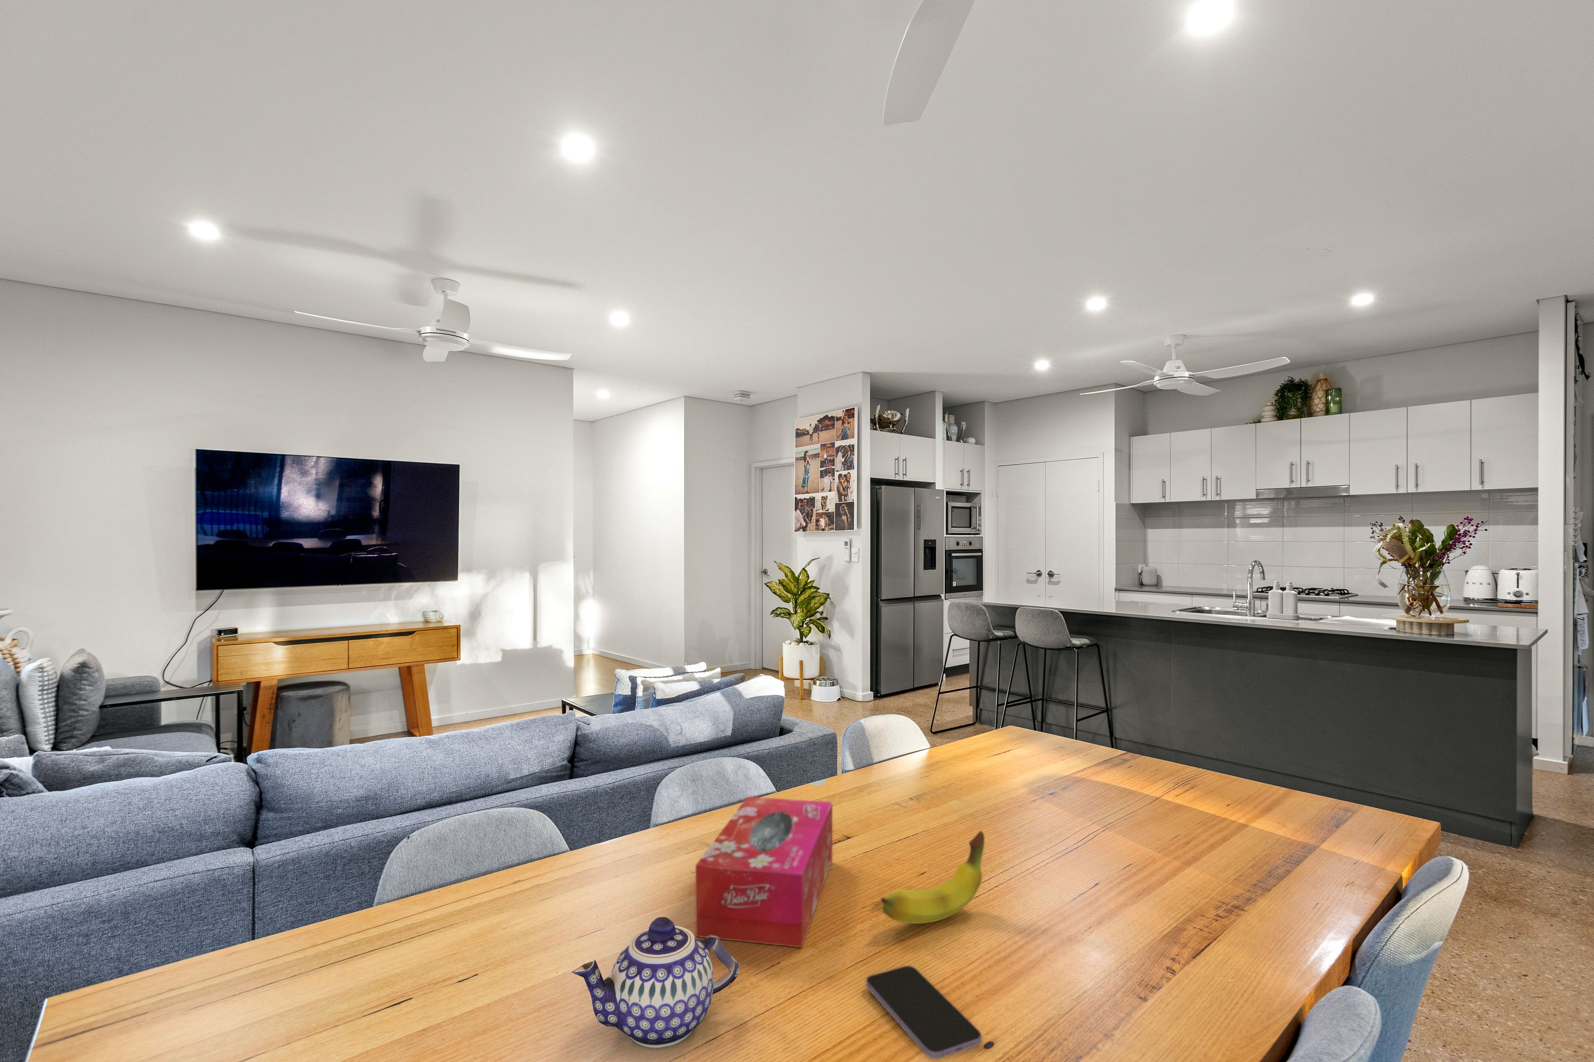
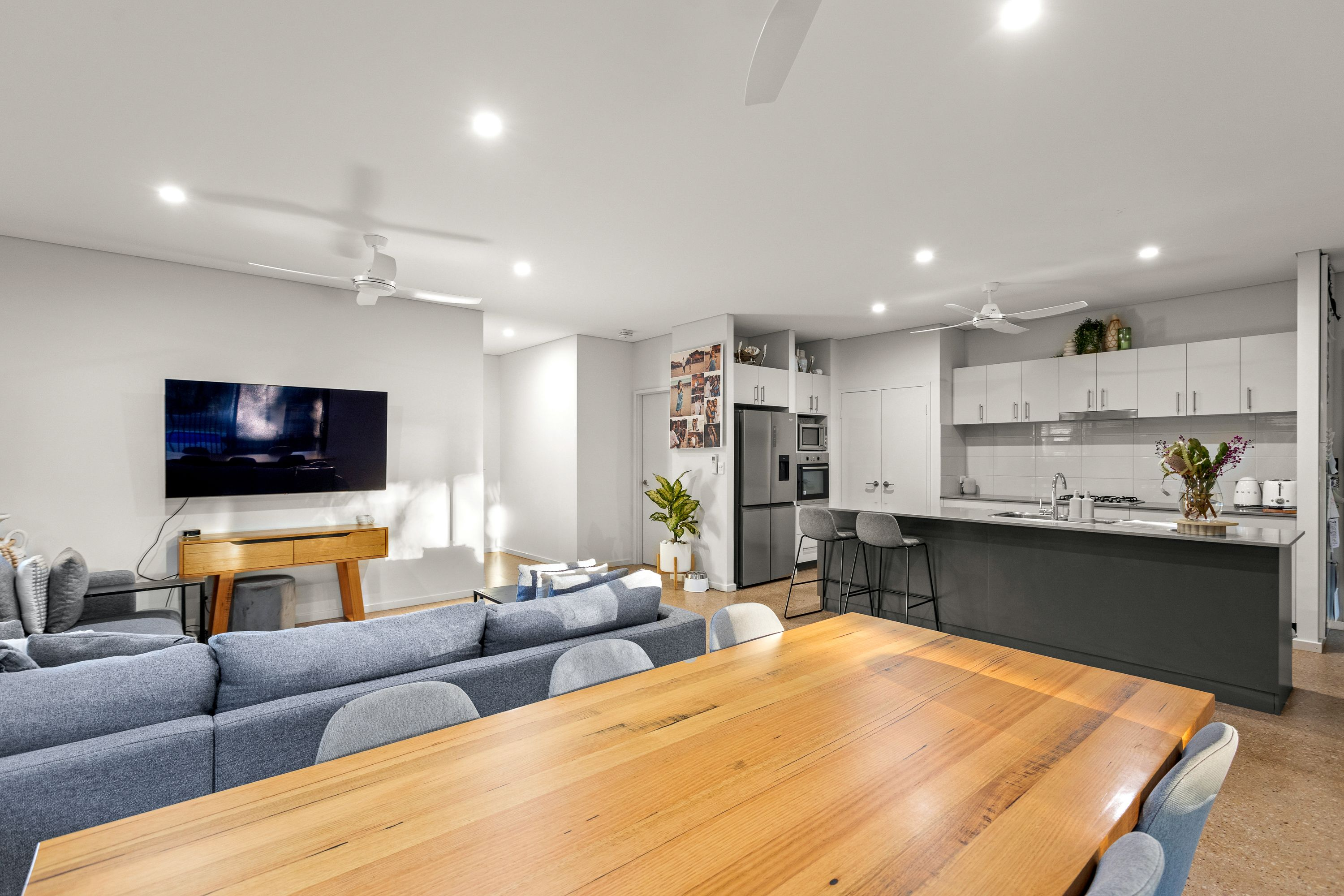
- smartphone (920, 1007)
- tissue box (771, 862)
- fruit (938, 885)
- teapot (659, 973)
